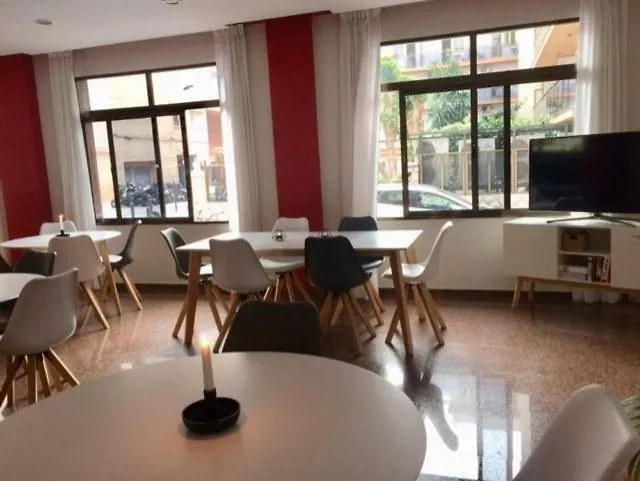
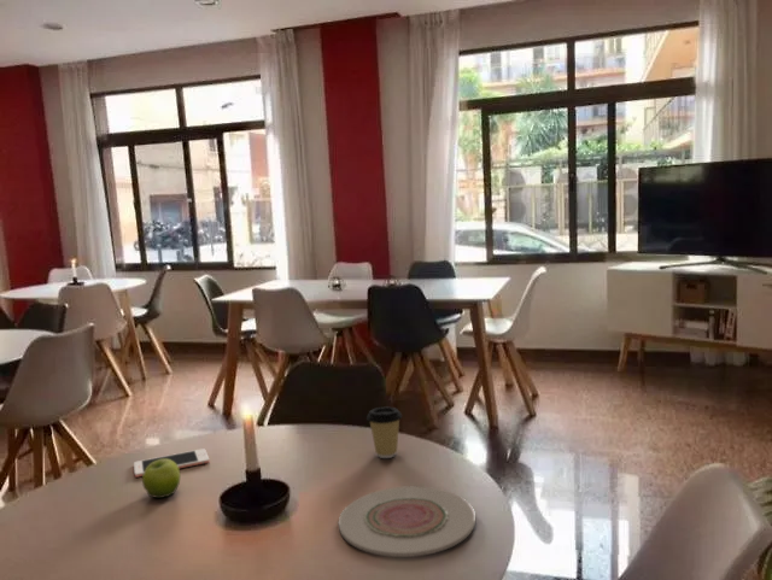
+ coffee cup (385, 432)
+ plate (407, 516)
+ cell phone (172, 461)
+ fruit (160, 478)
